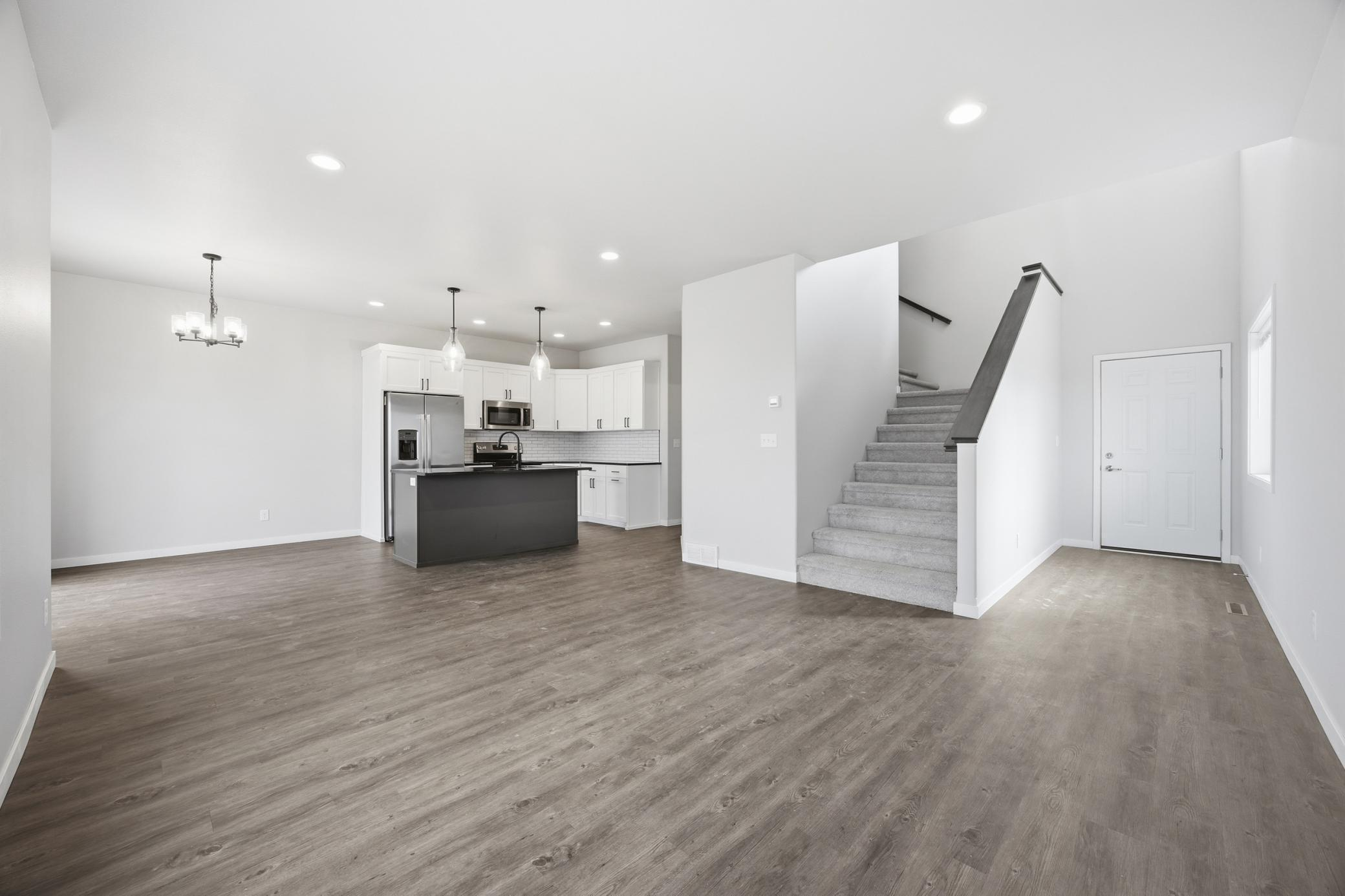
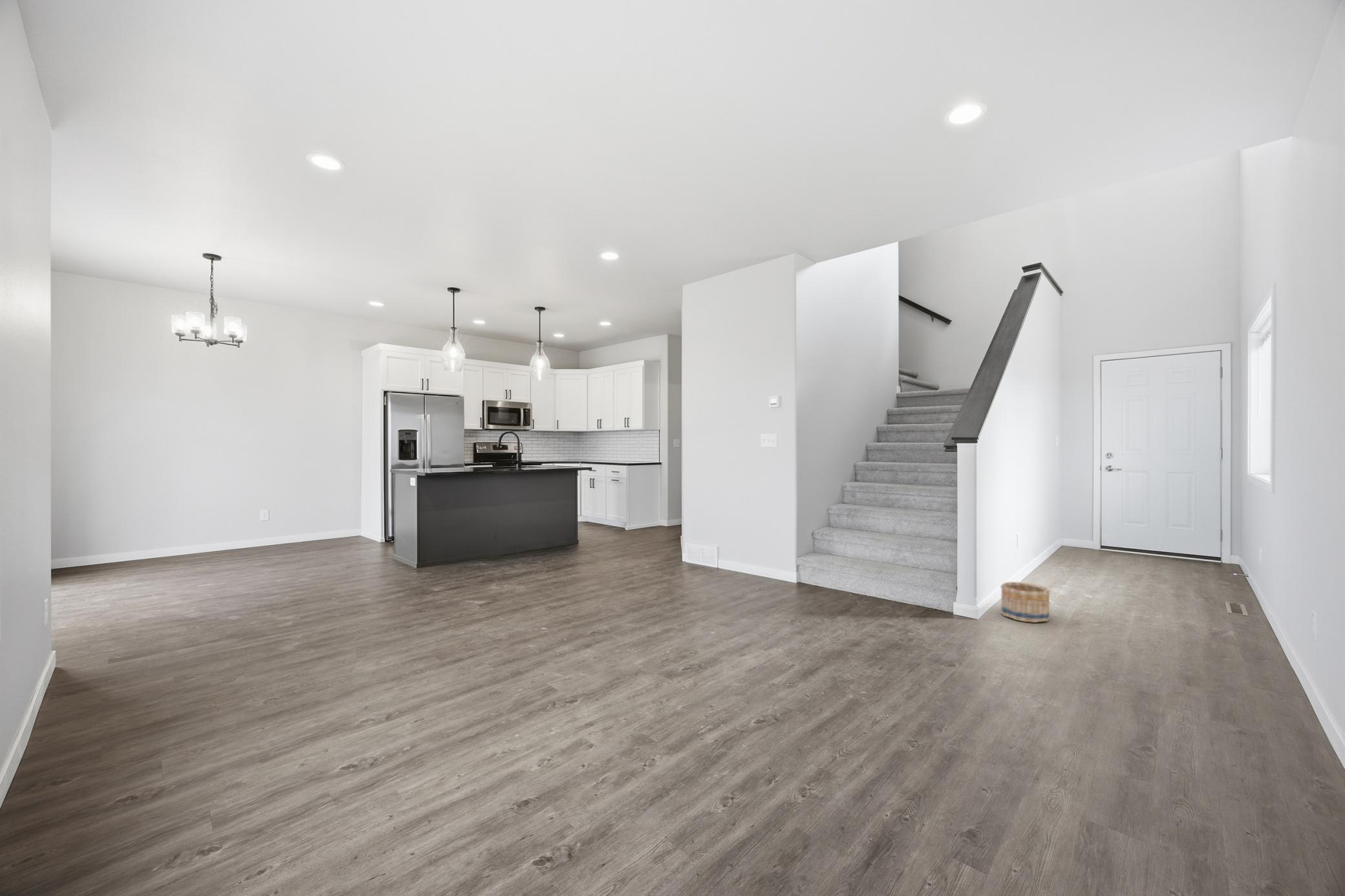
+ basket (1025, 601)
